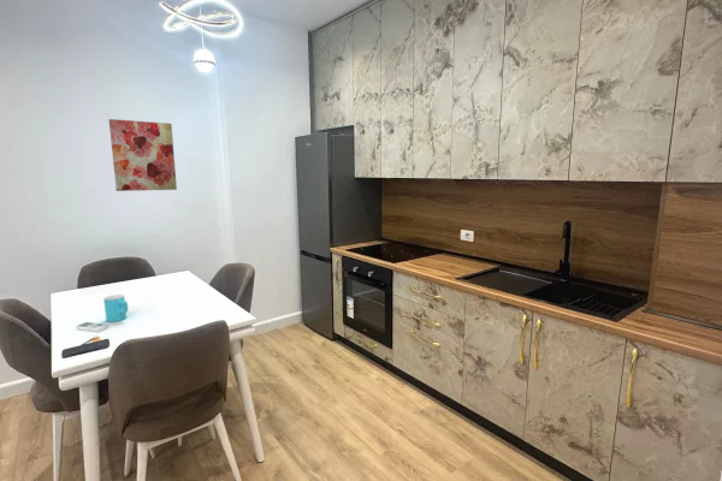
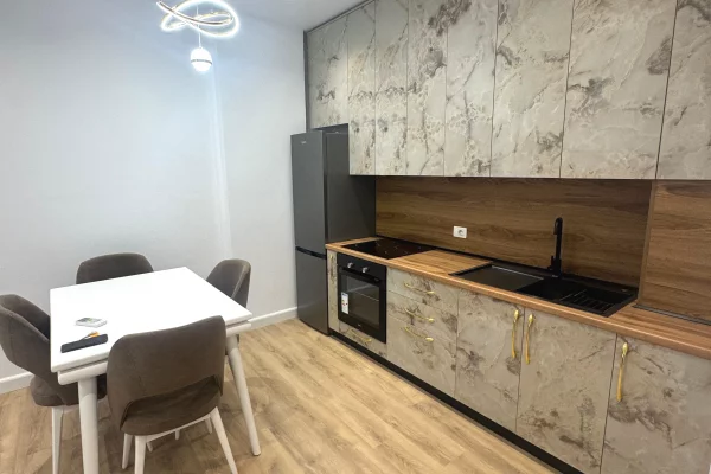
- cup (116, 308)
- wall art (144, 156)
